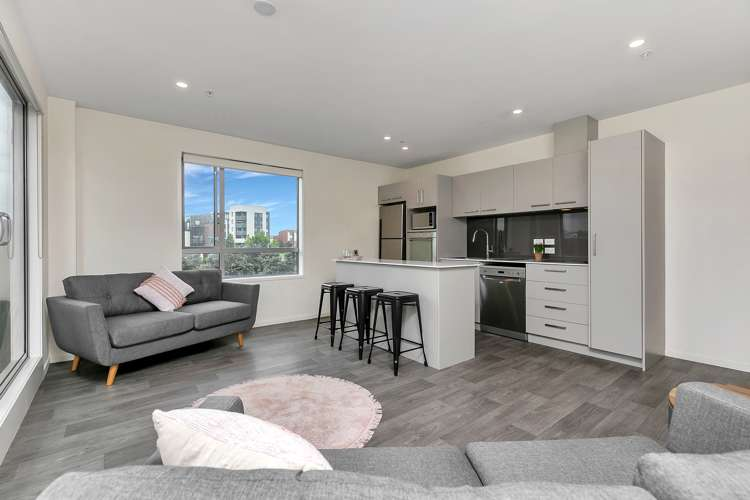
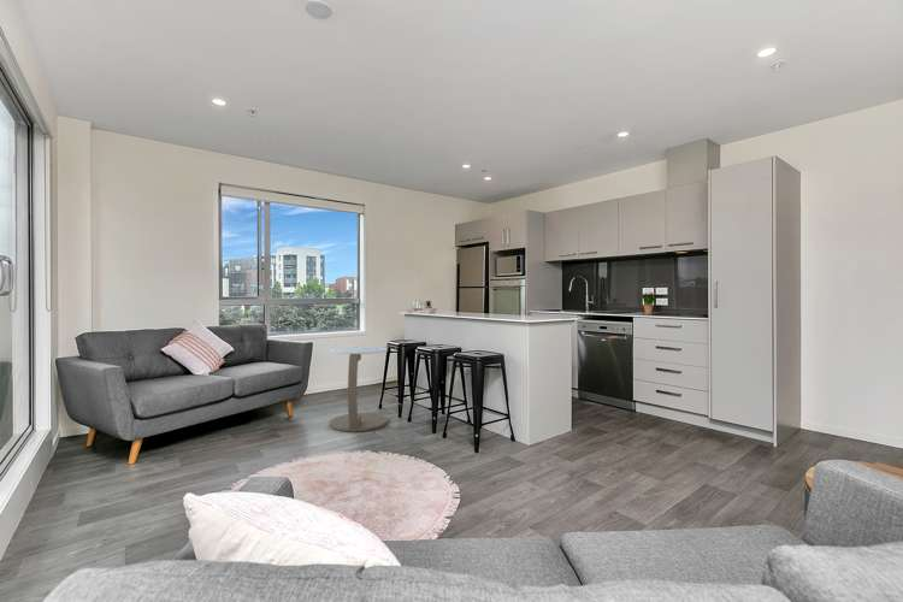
+ side table (355, 386)
